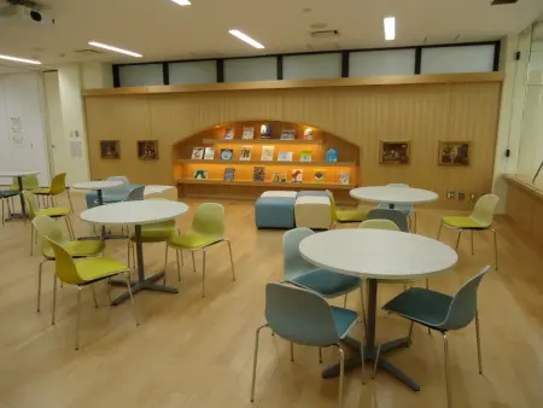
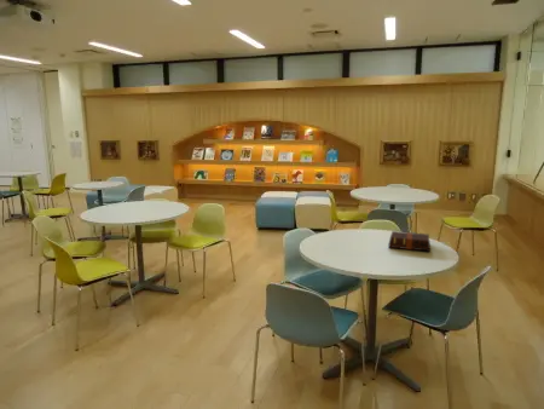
+ hardback book (409, 241)
